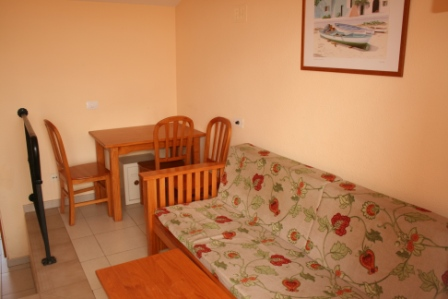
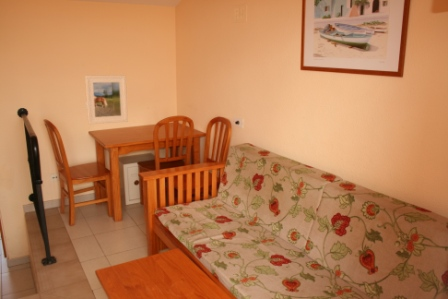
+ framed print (107, 99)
